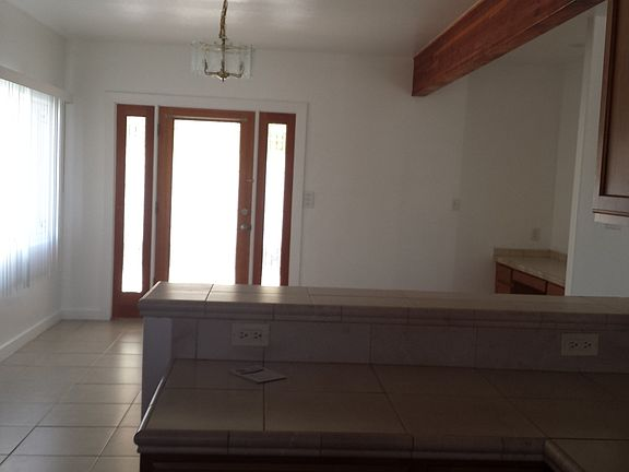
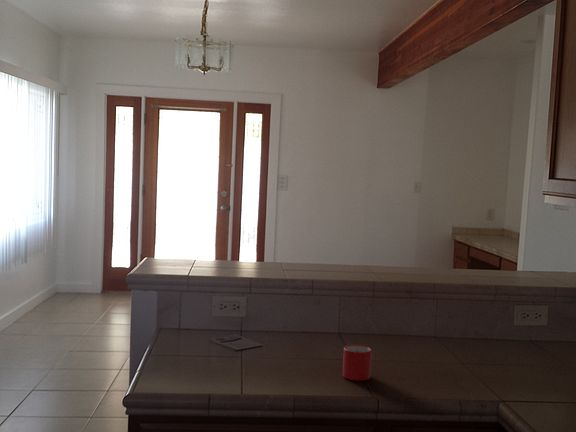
+ mug (355, 360)
